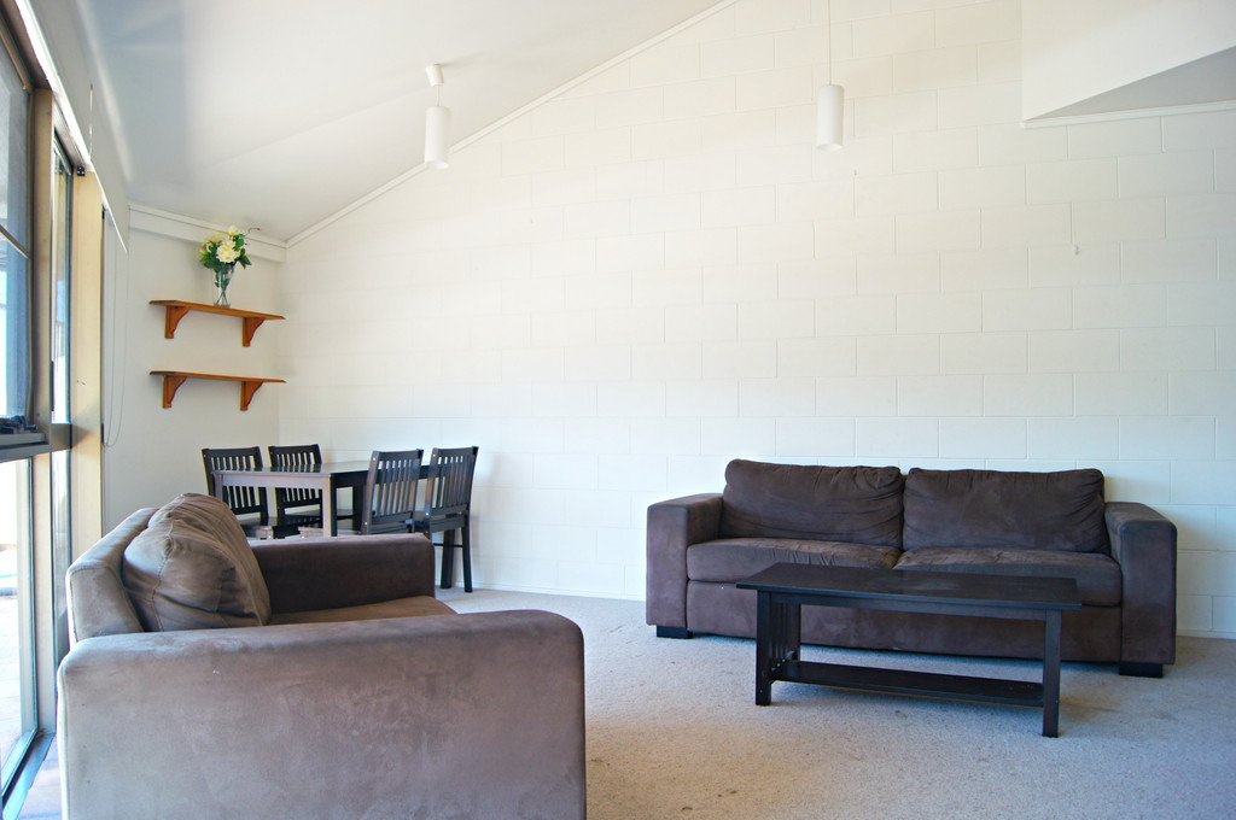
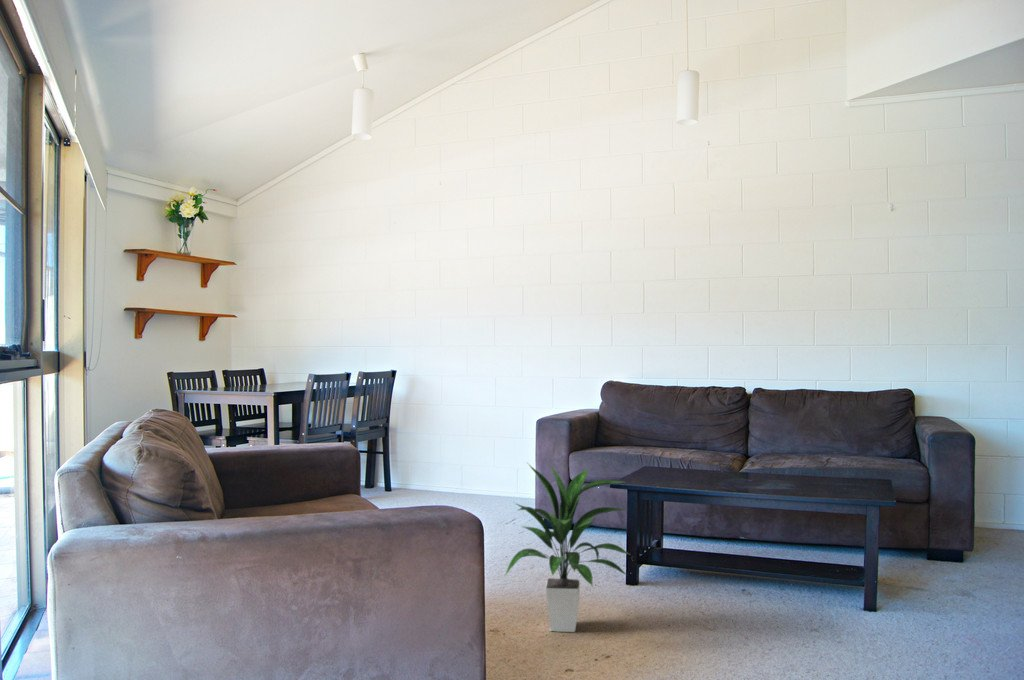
+ indoor plant (566, 543)
